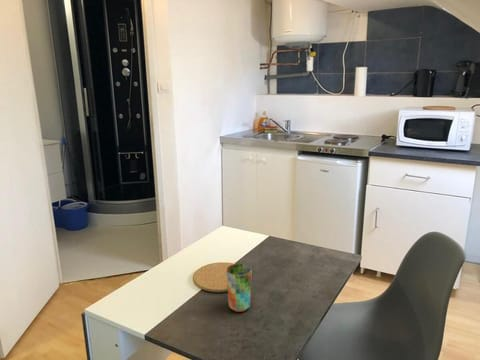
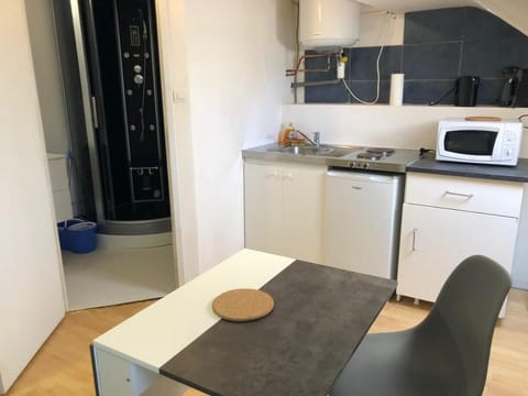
- cup (239, 288)
